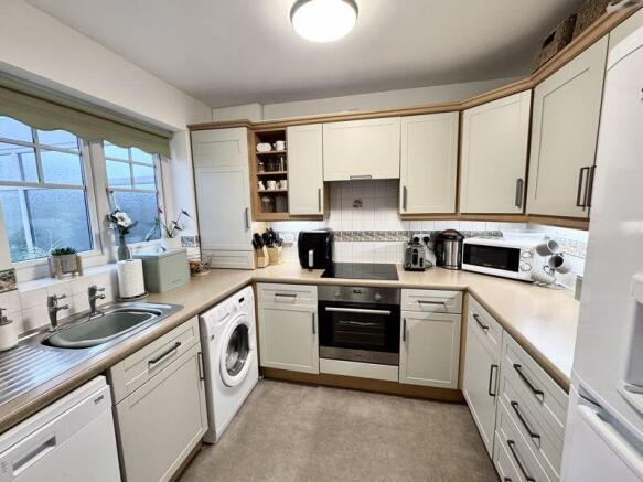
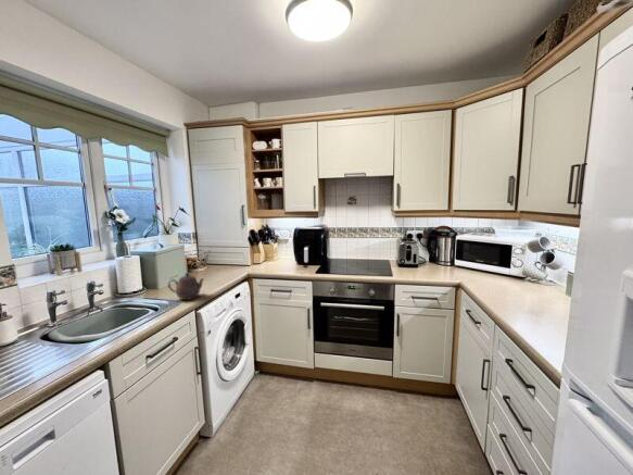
+ teapot (186, 285)
